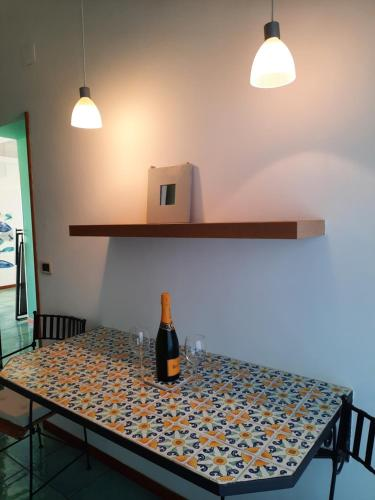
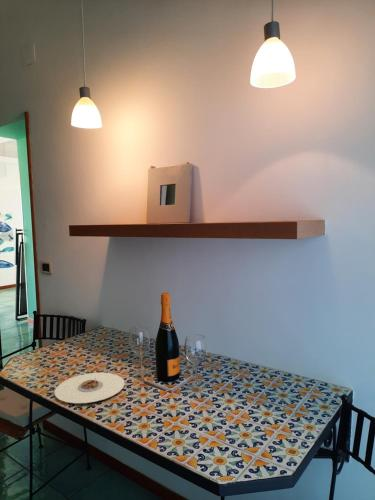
+ plate (90, 383)
